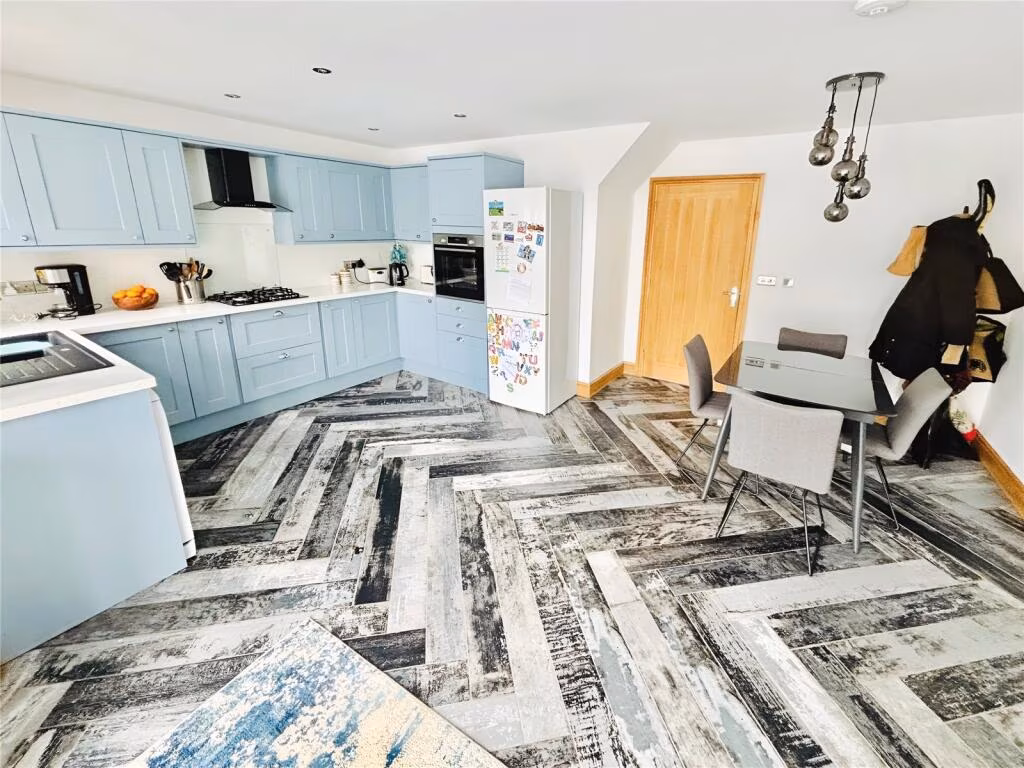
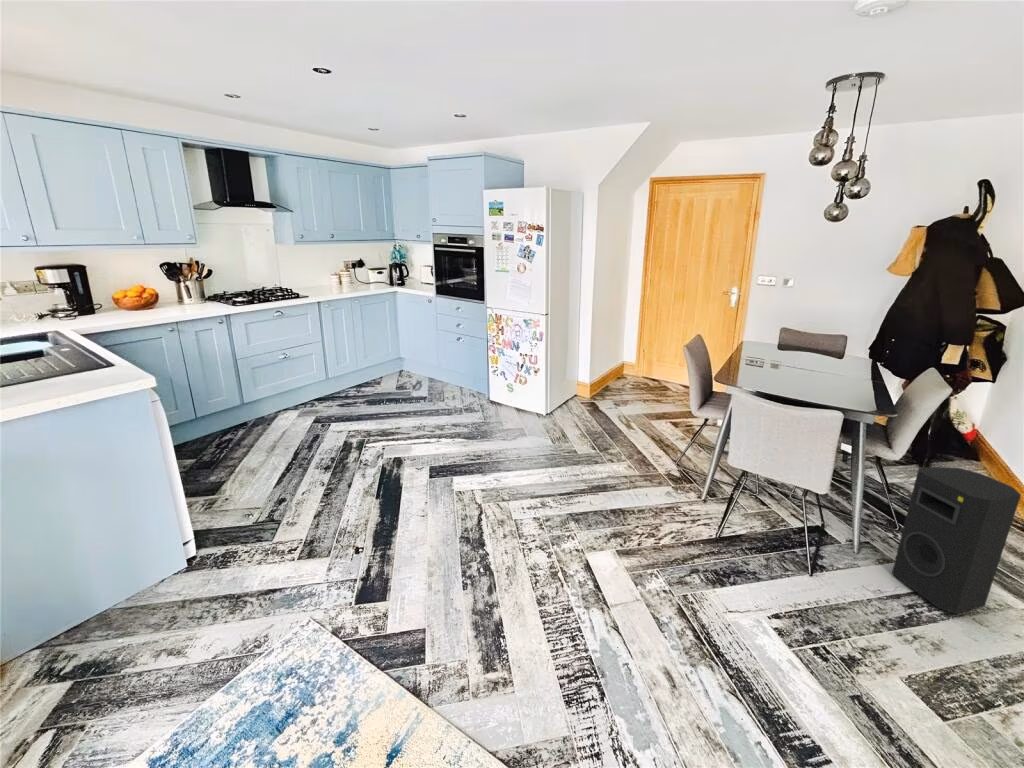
+ speaker (953, 538)
